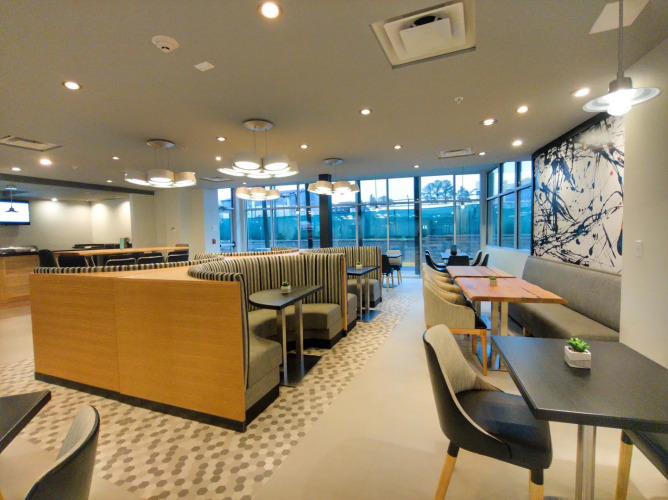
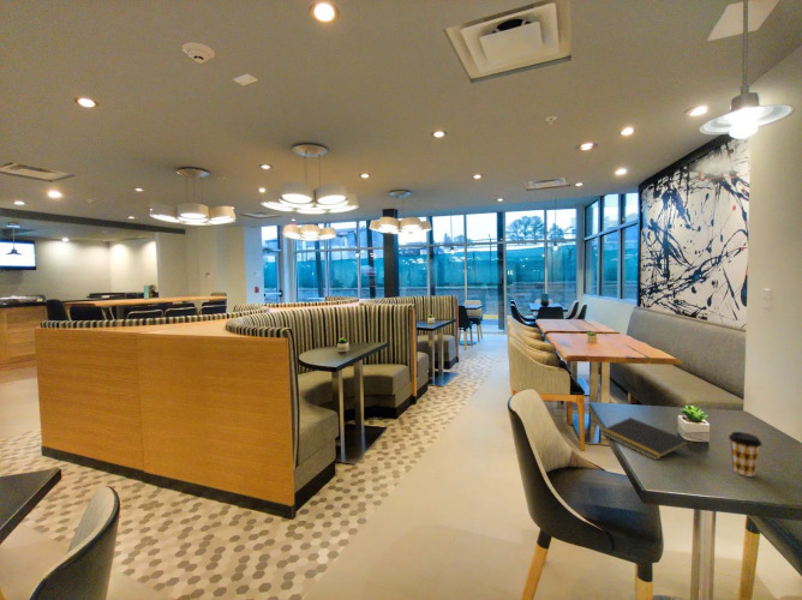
+ coffee cup (744, 454)
+ notepad (641, 436)
